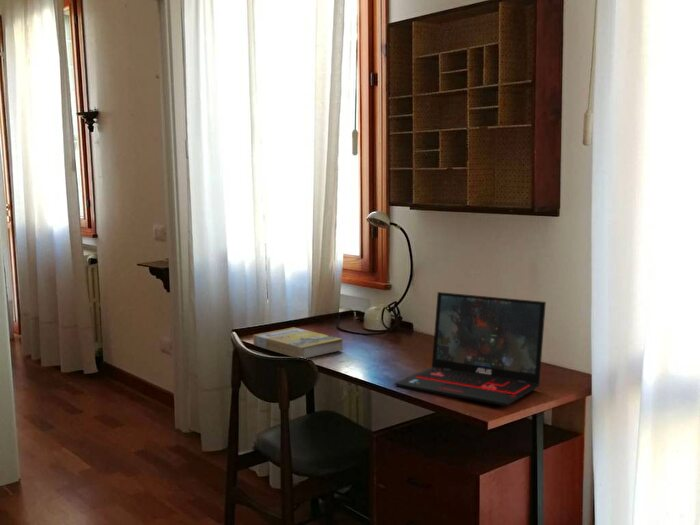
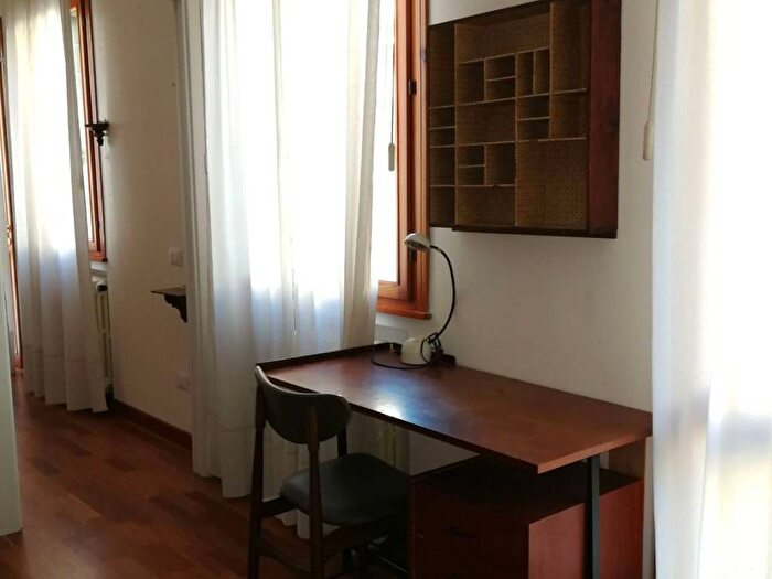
- book (297, 342)
- laptop (469, 344)
